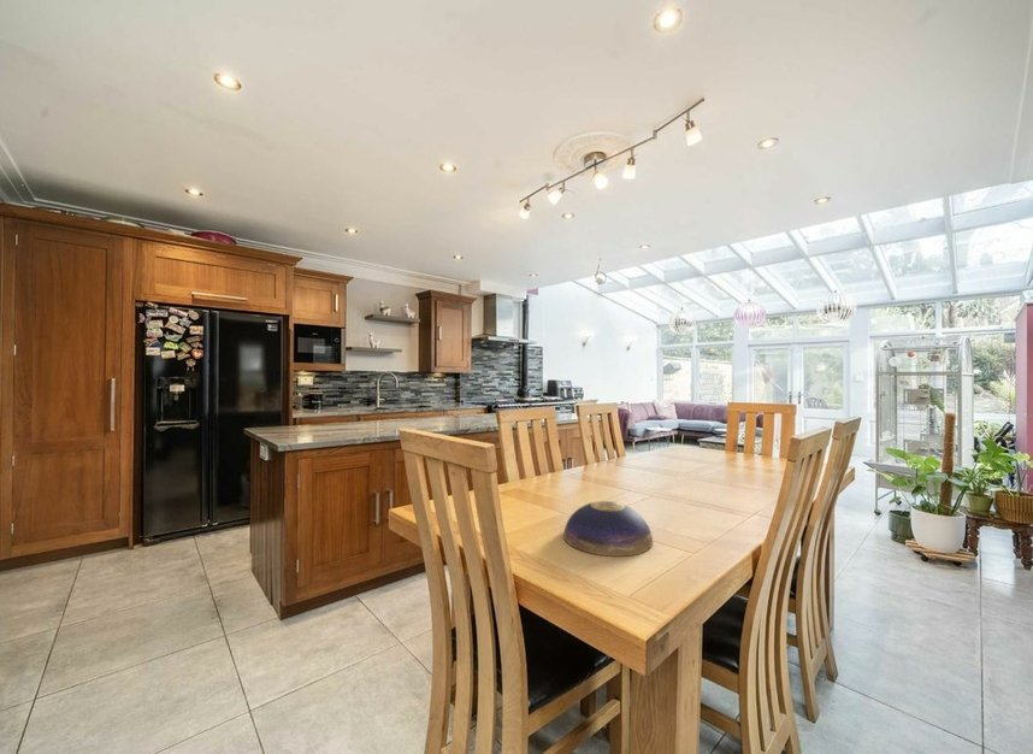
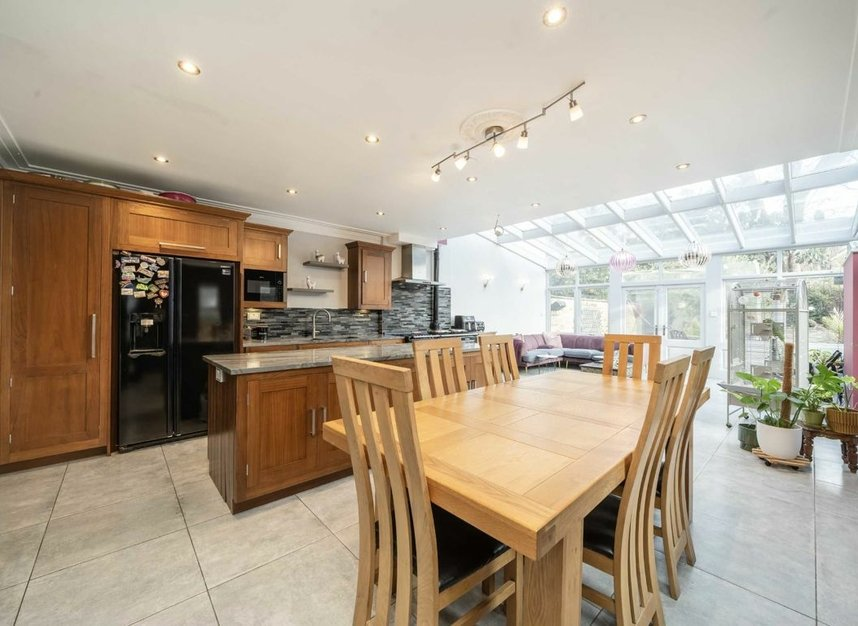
- decorative bowl (607, 520)
